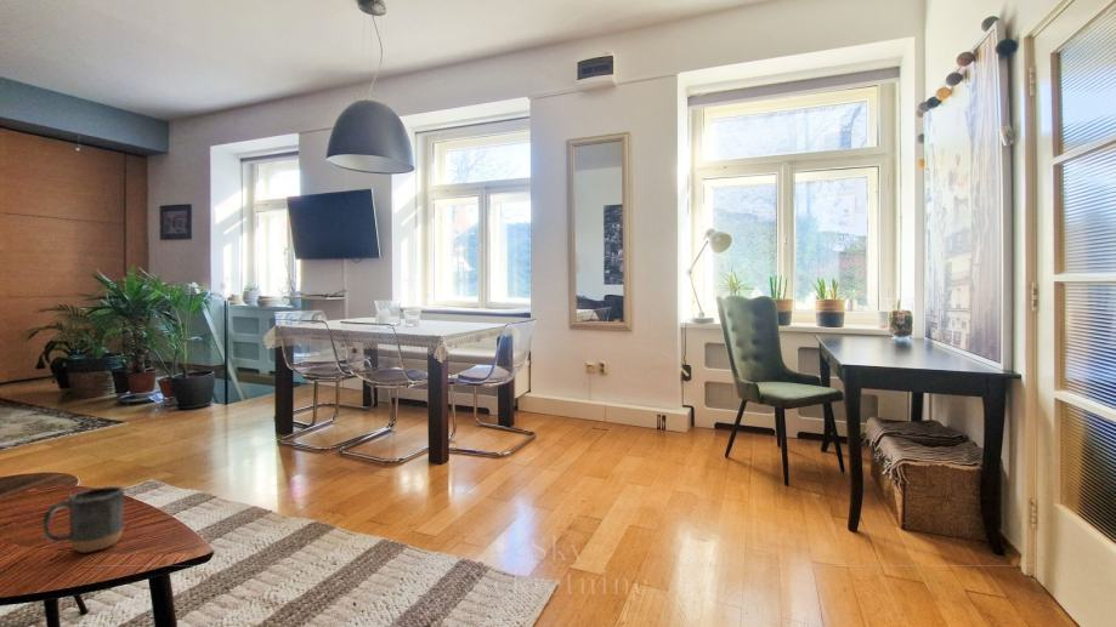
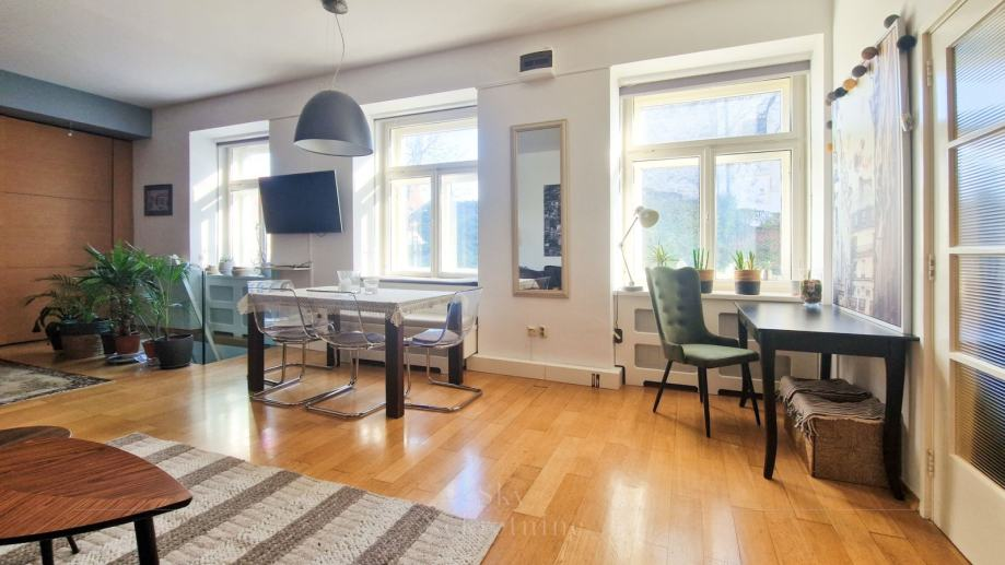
- mug (86, 518)
